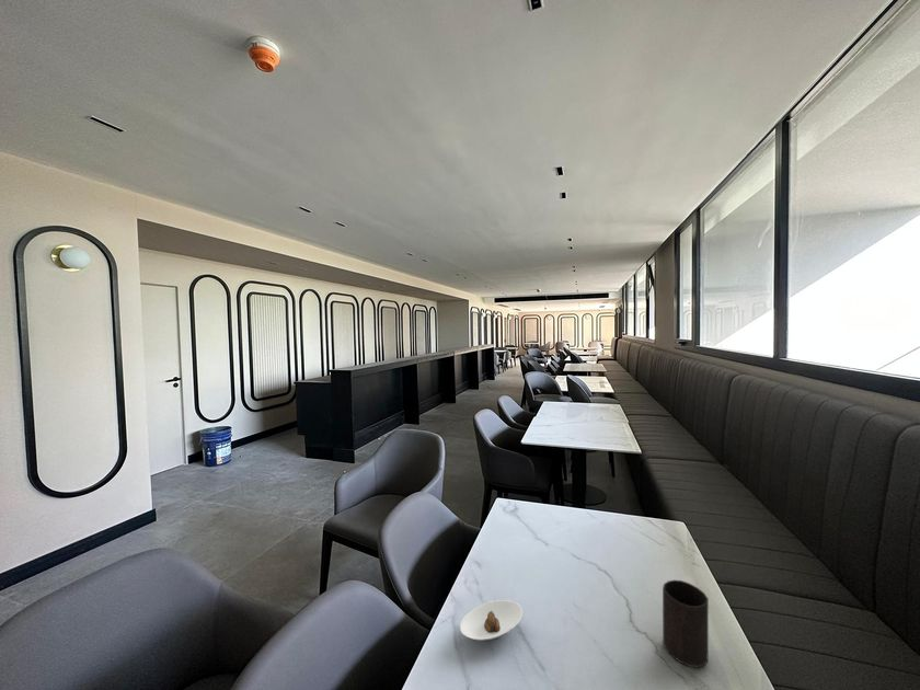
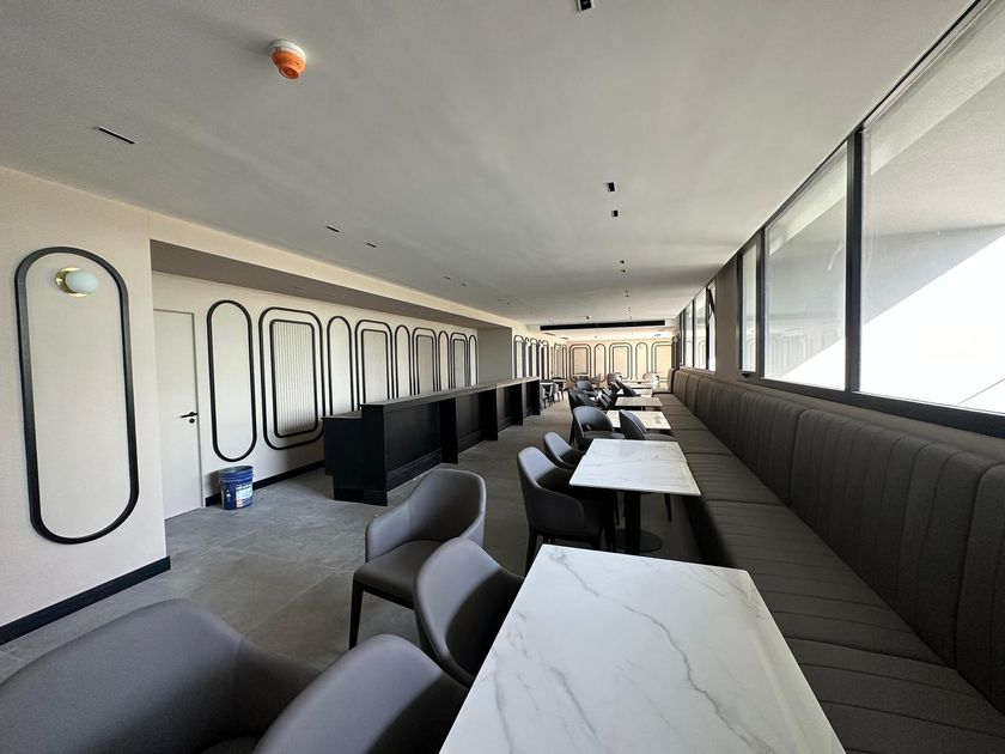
- saucer (492, 622)
- cup (685, 621)
